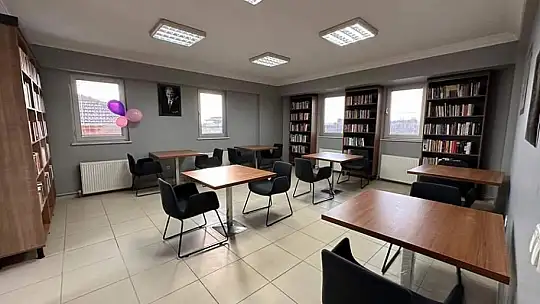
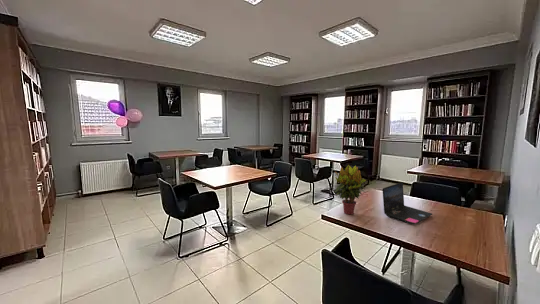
+ potted plant (350, 189)
+ laptop (403, 201)
